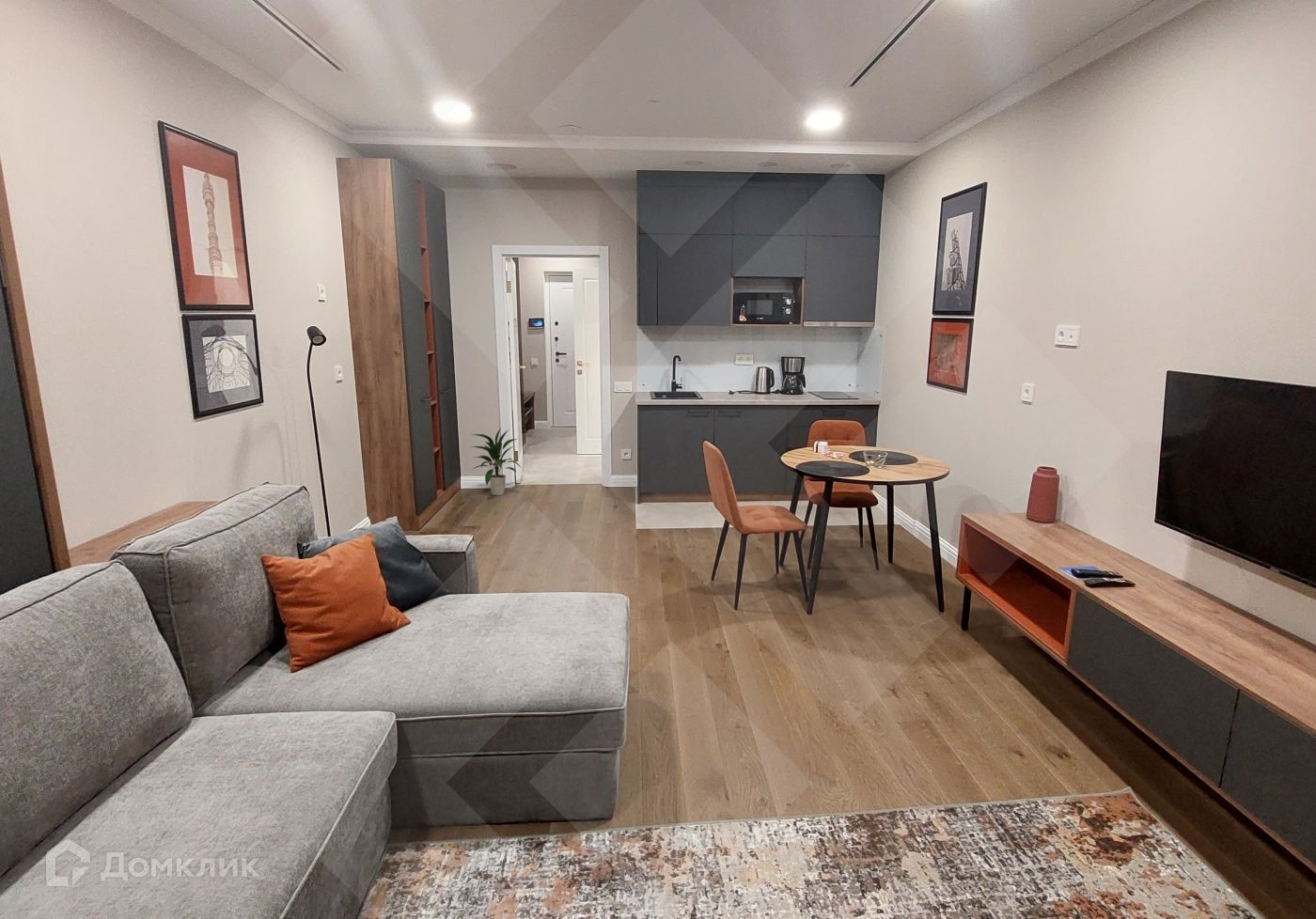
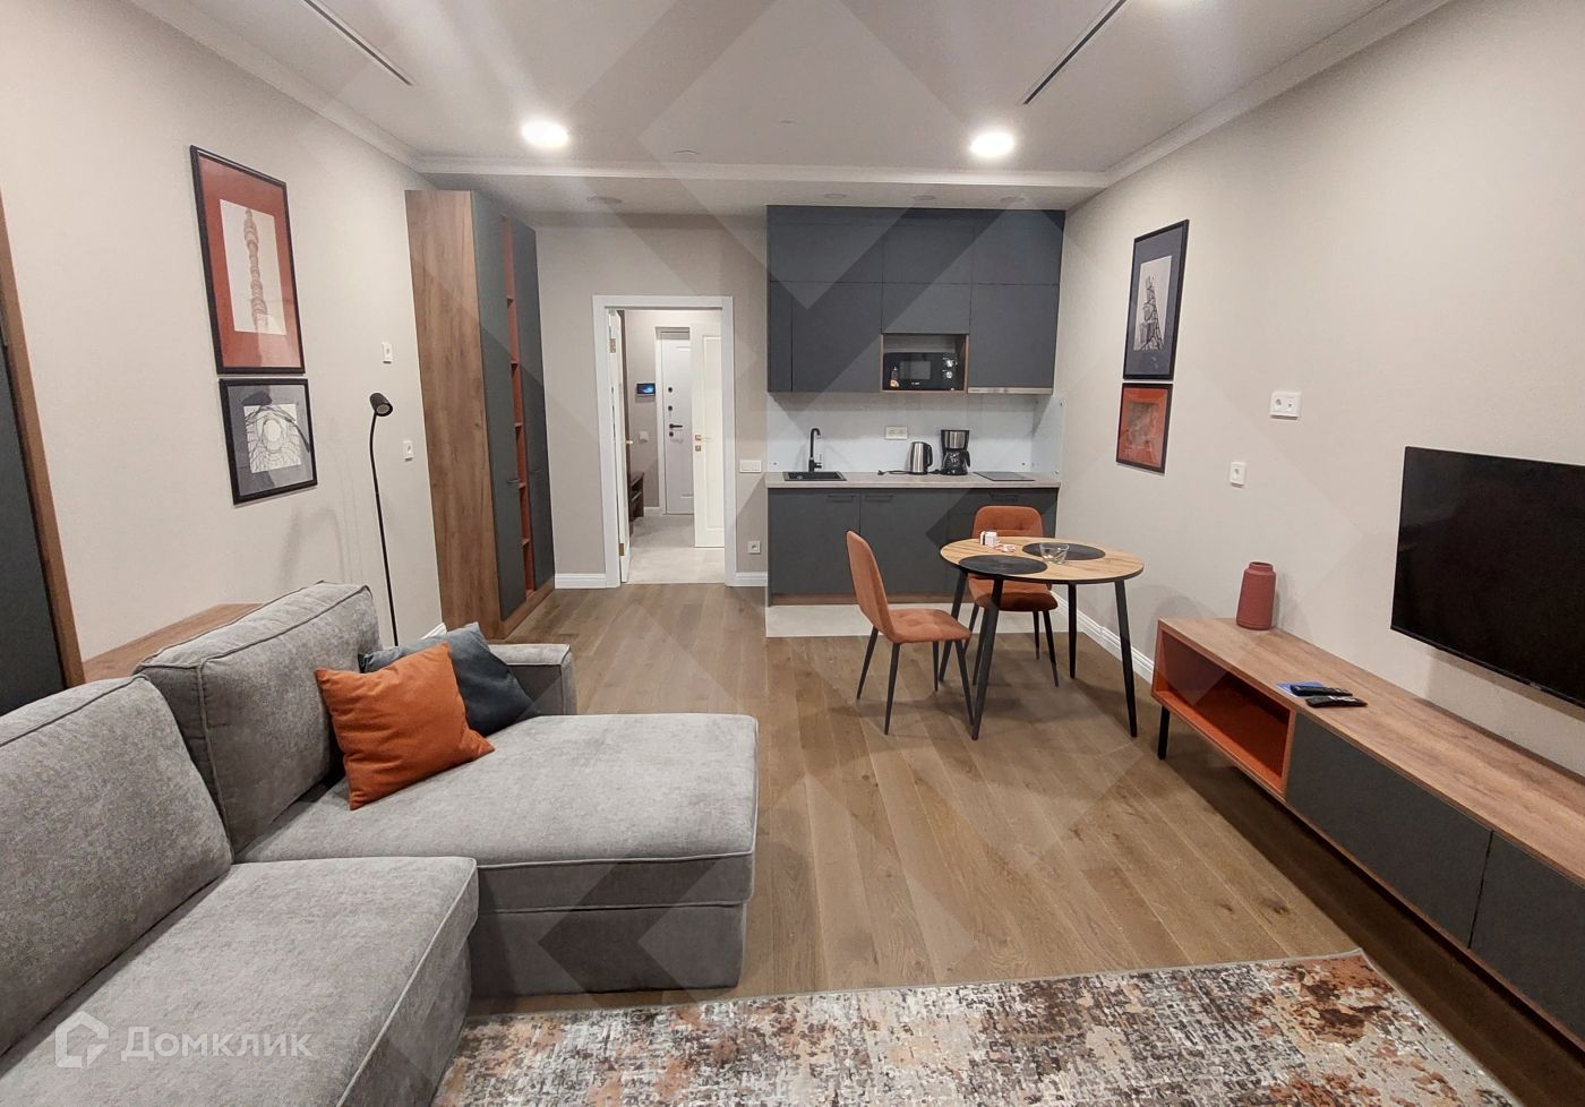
- indoor plant (495, 460)
